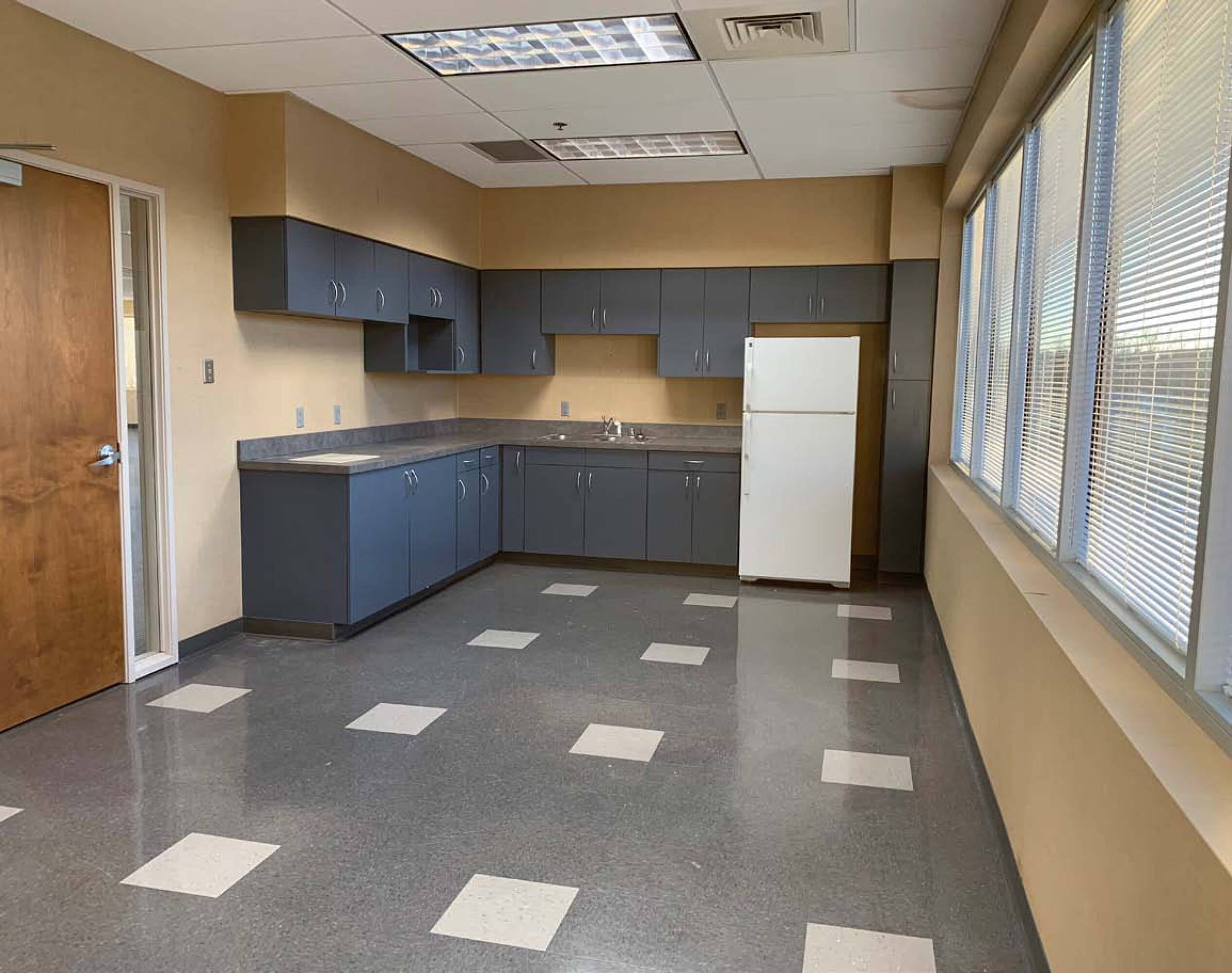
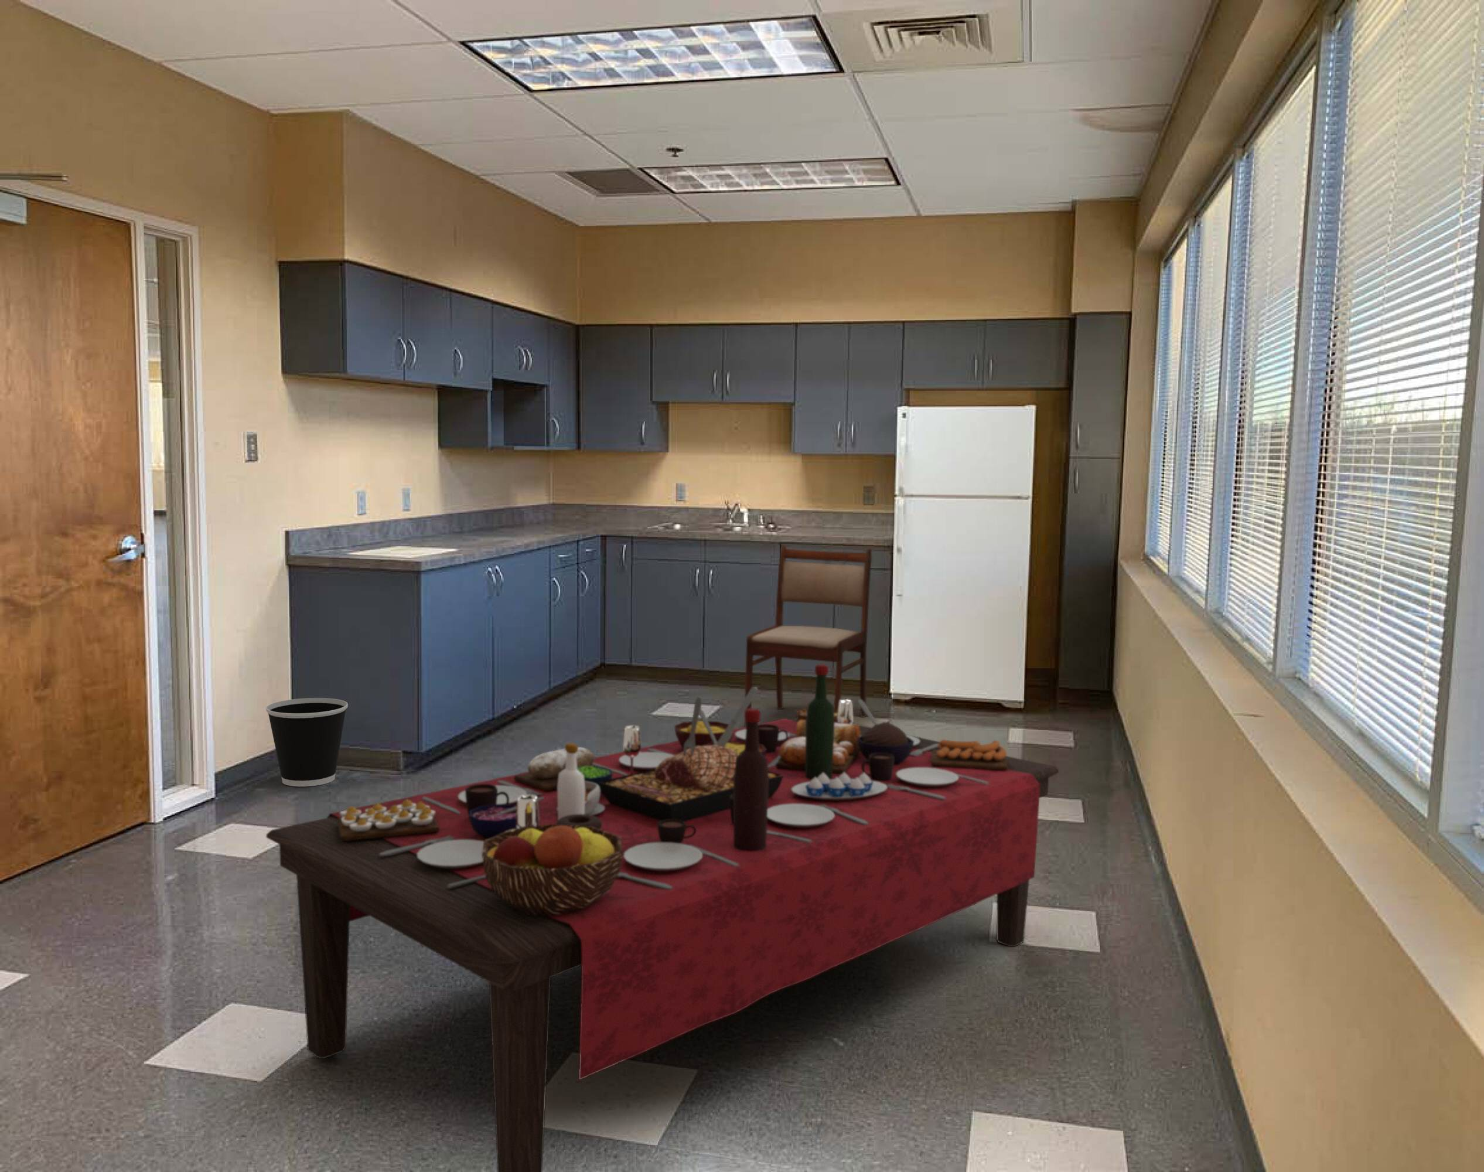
+ wastebasket (307, 742)
+ dining chair (809, 636)
+ dining table (708, 835)
